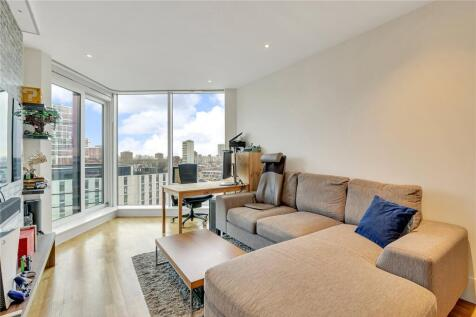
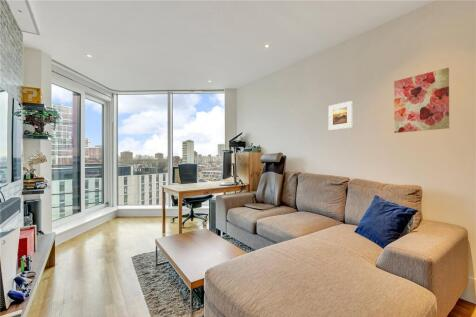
+ wall art (419, 102)
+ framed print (339, 116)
